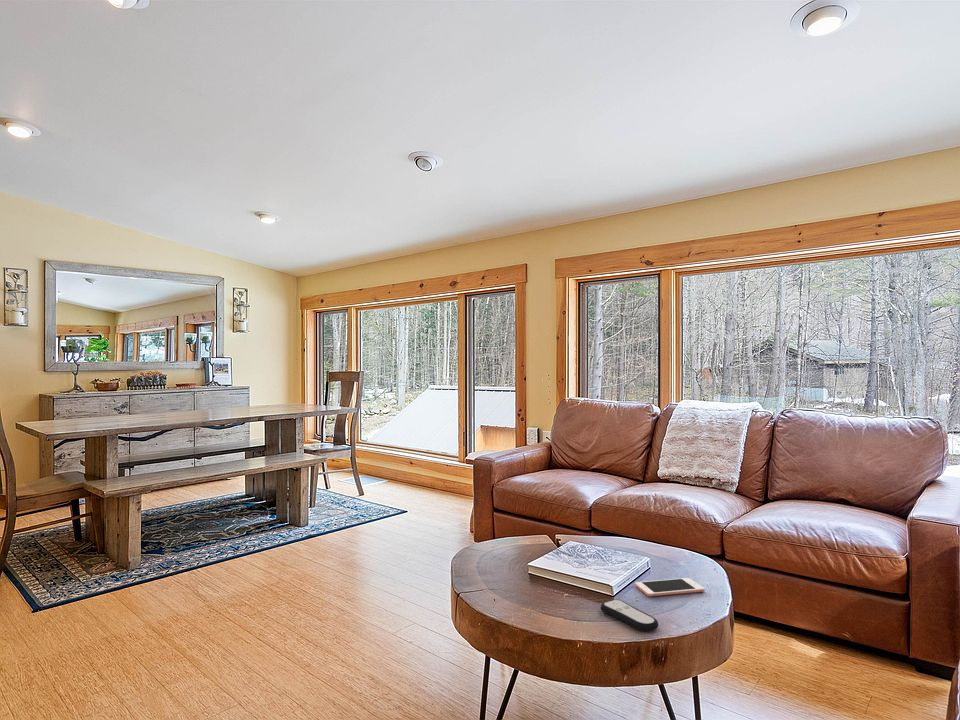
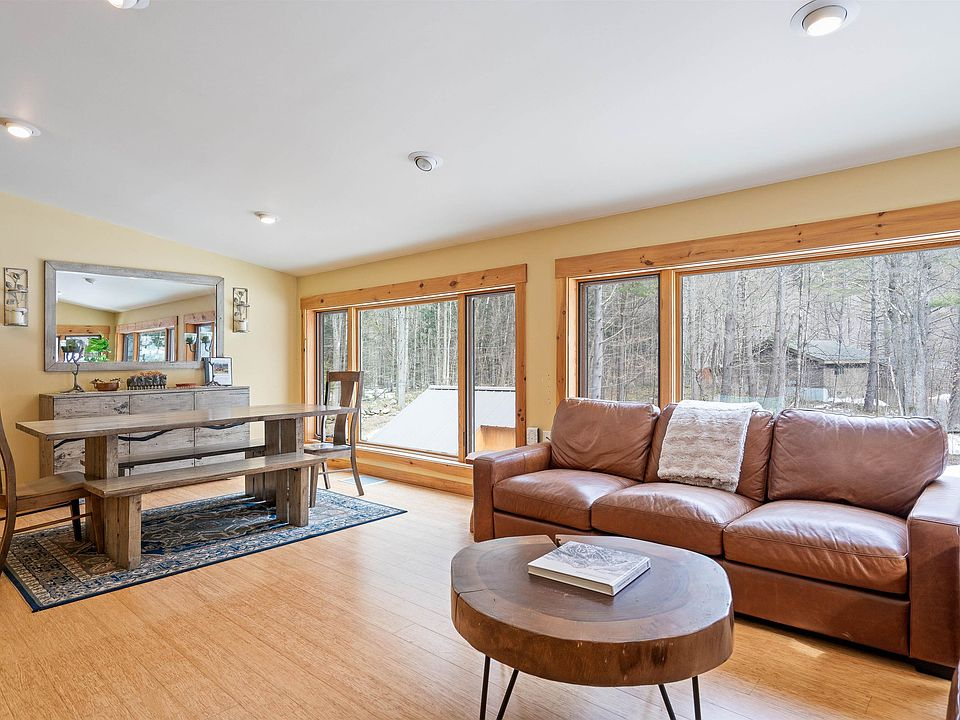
- remote control (629, 614)
- cell phone (669, 586)
